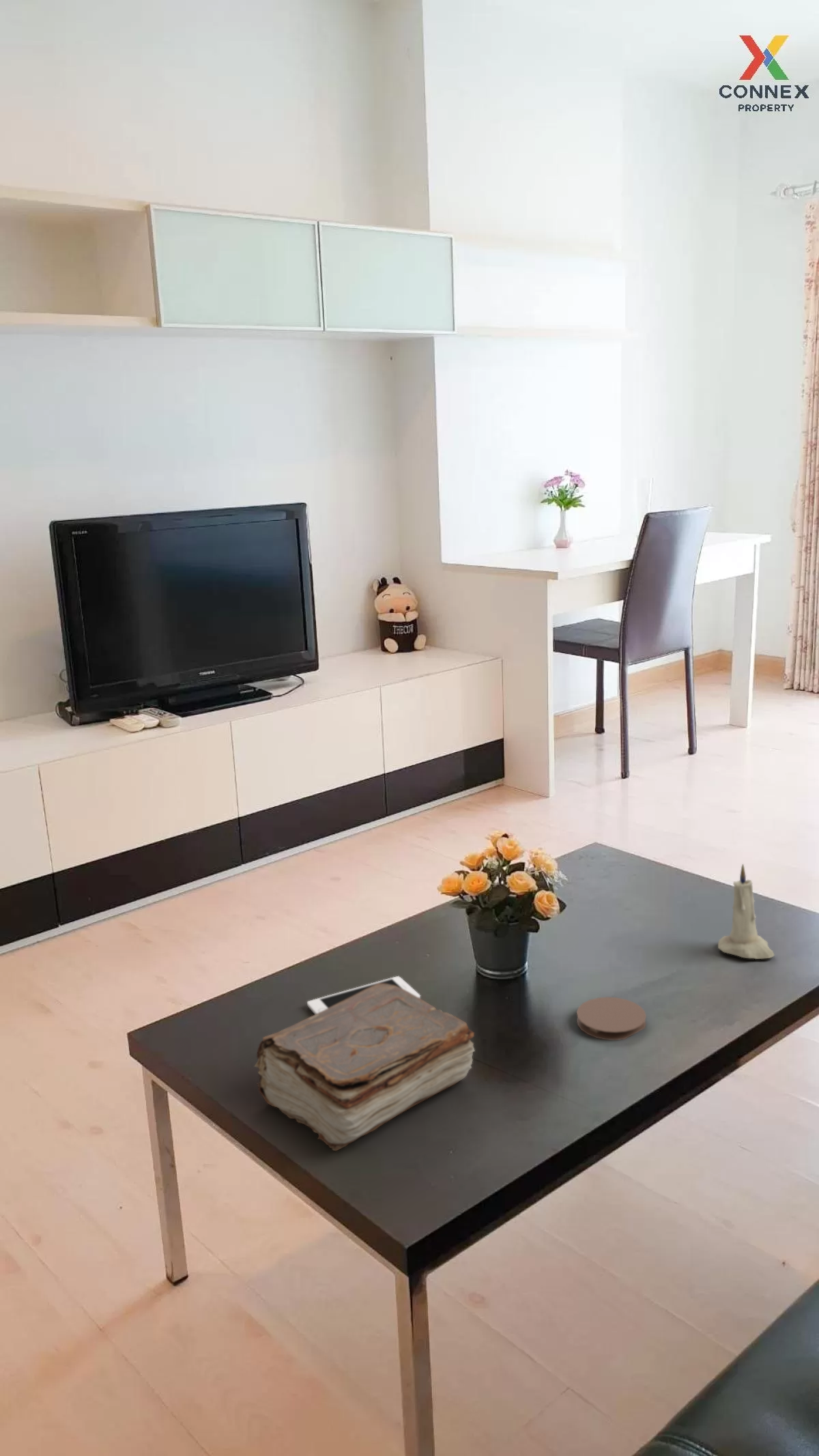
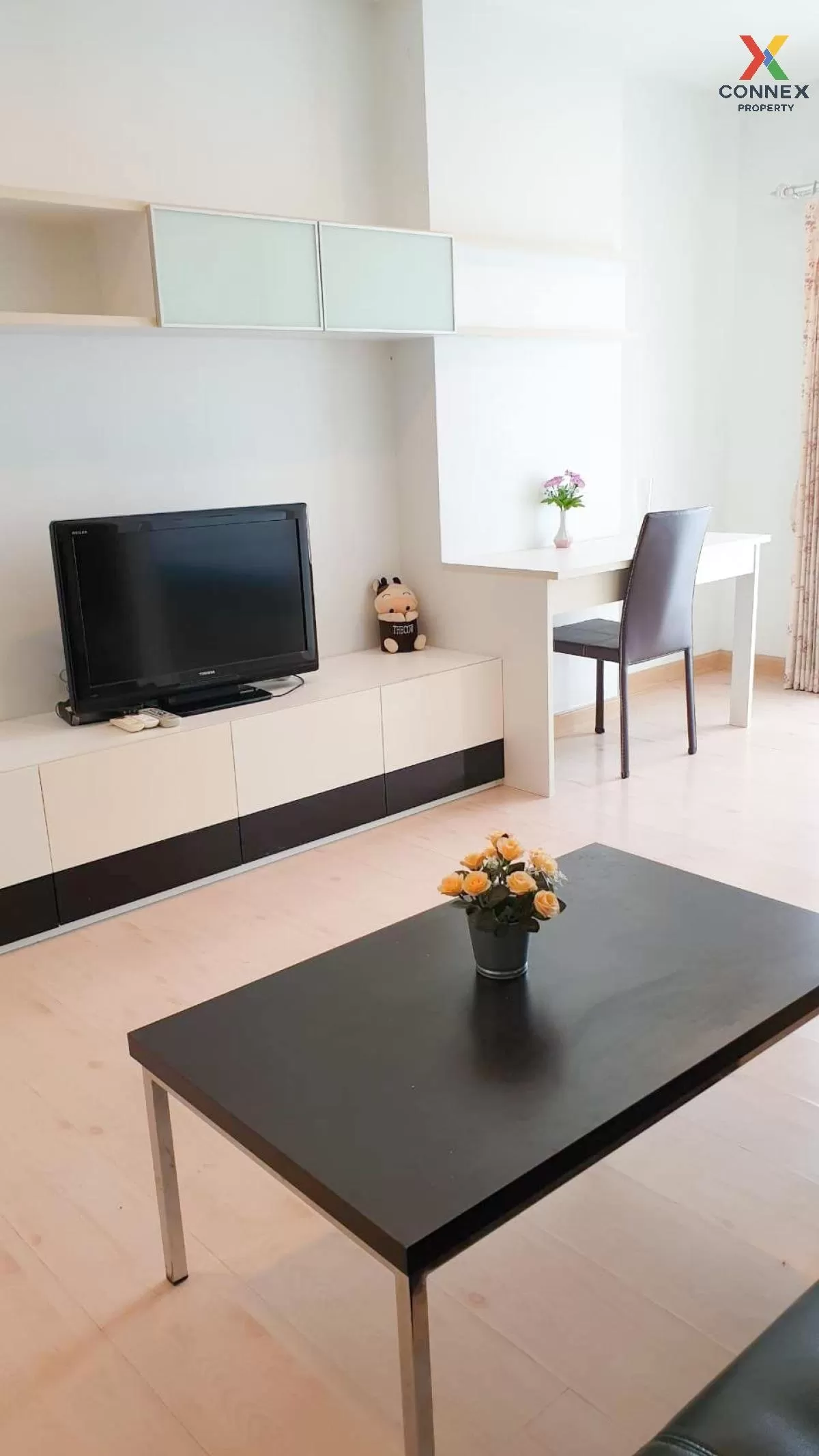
- coaster (611, 1018)
- book (365, 1059)
- cell phone (360, 992)
- candle (749, 909)
